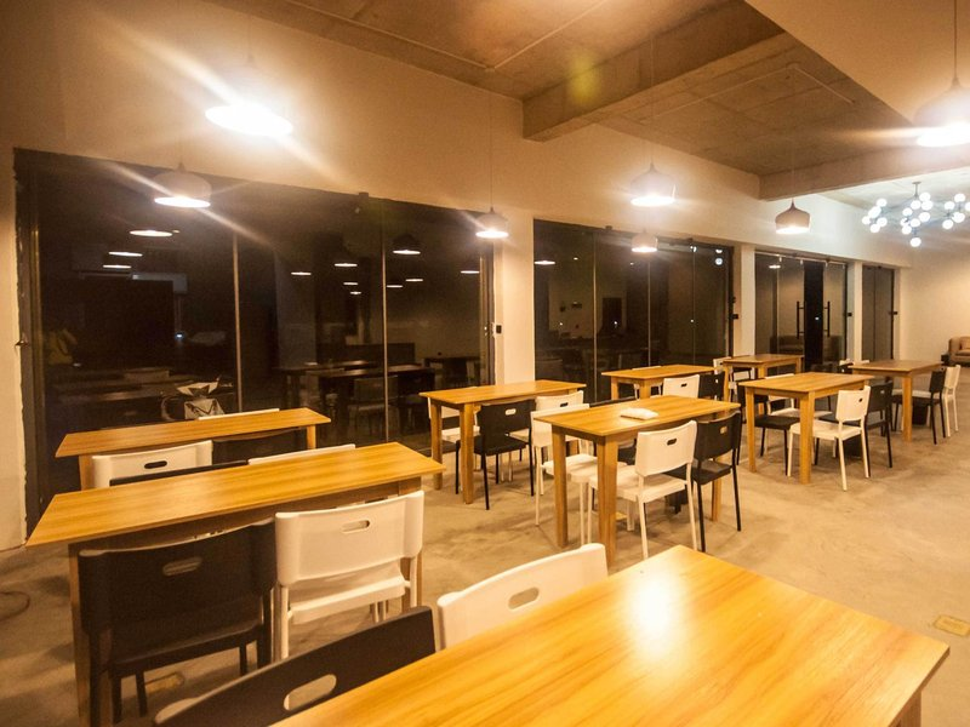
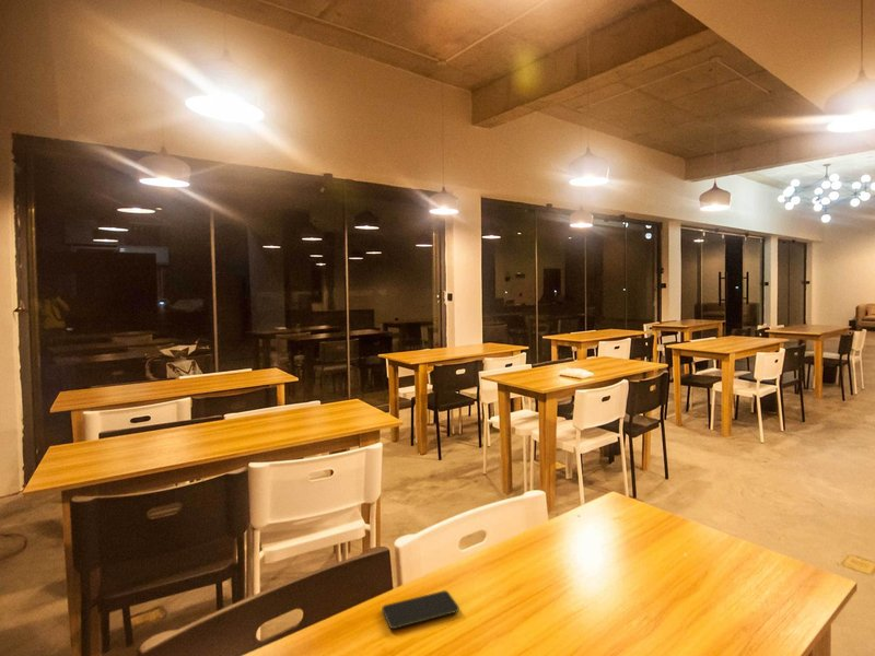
+ smartphone (420, 608)
